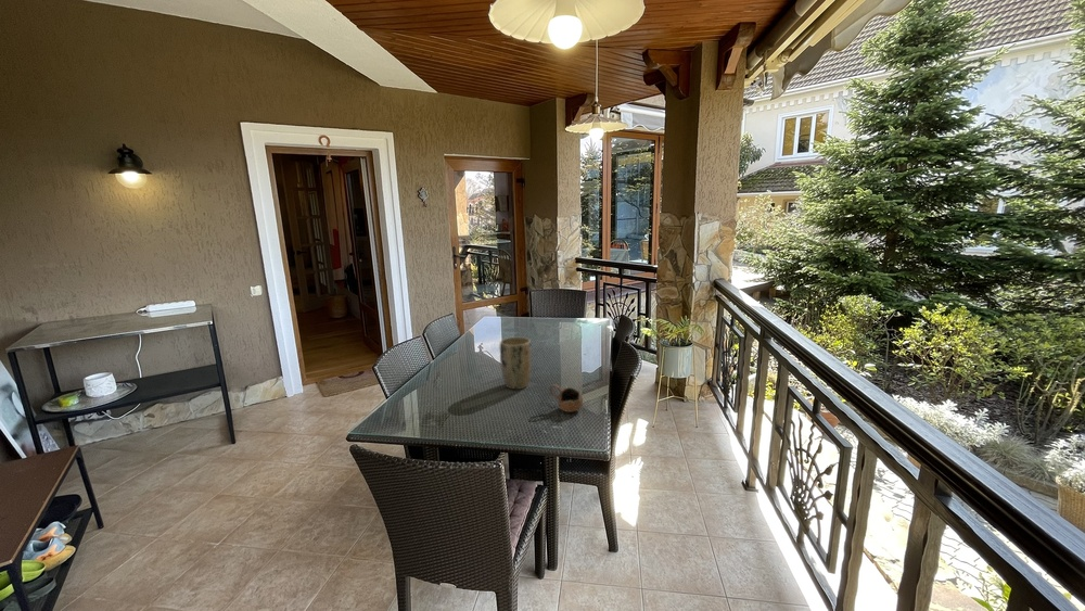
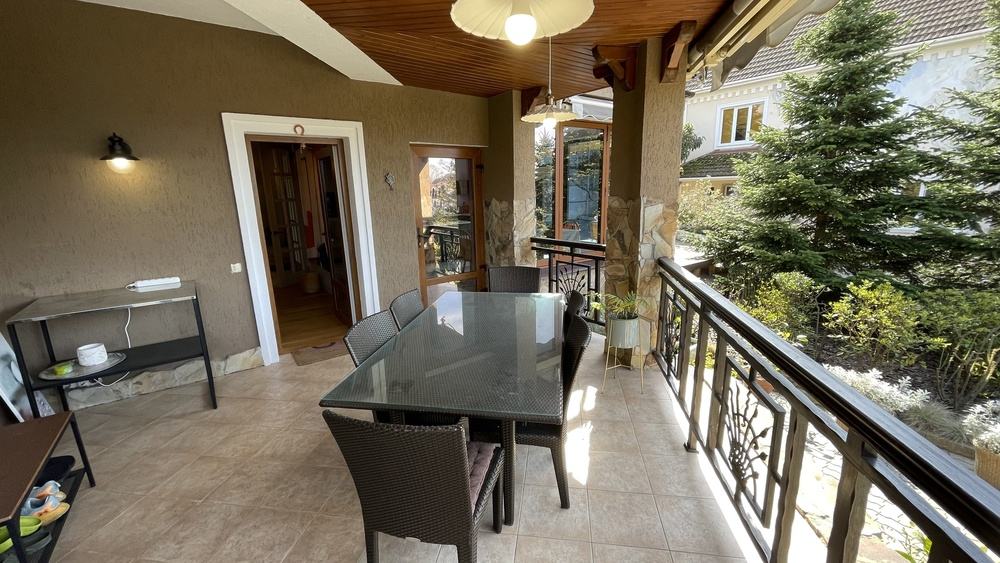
- plant pot (515, 362)
- cup (567, 396)
